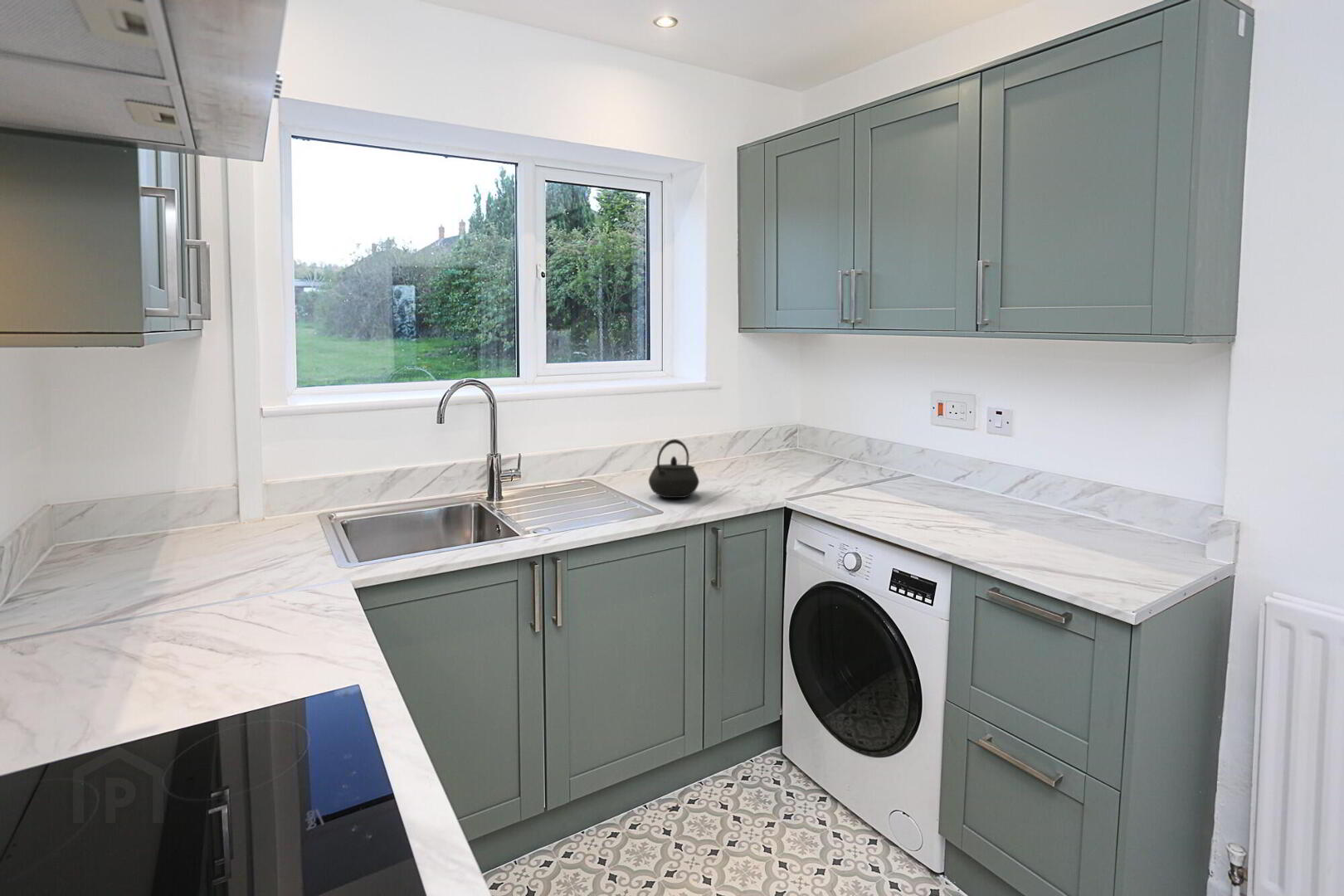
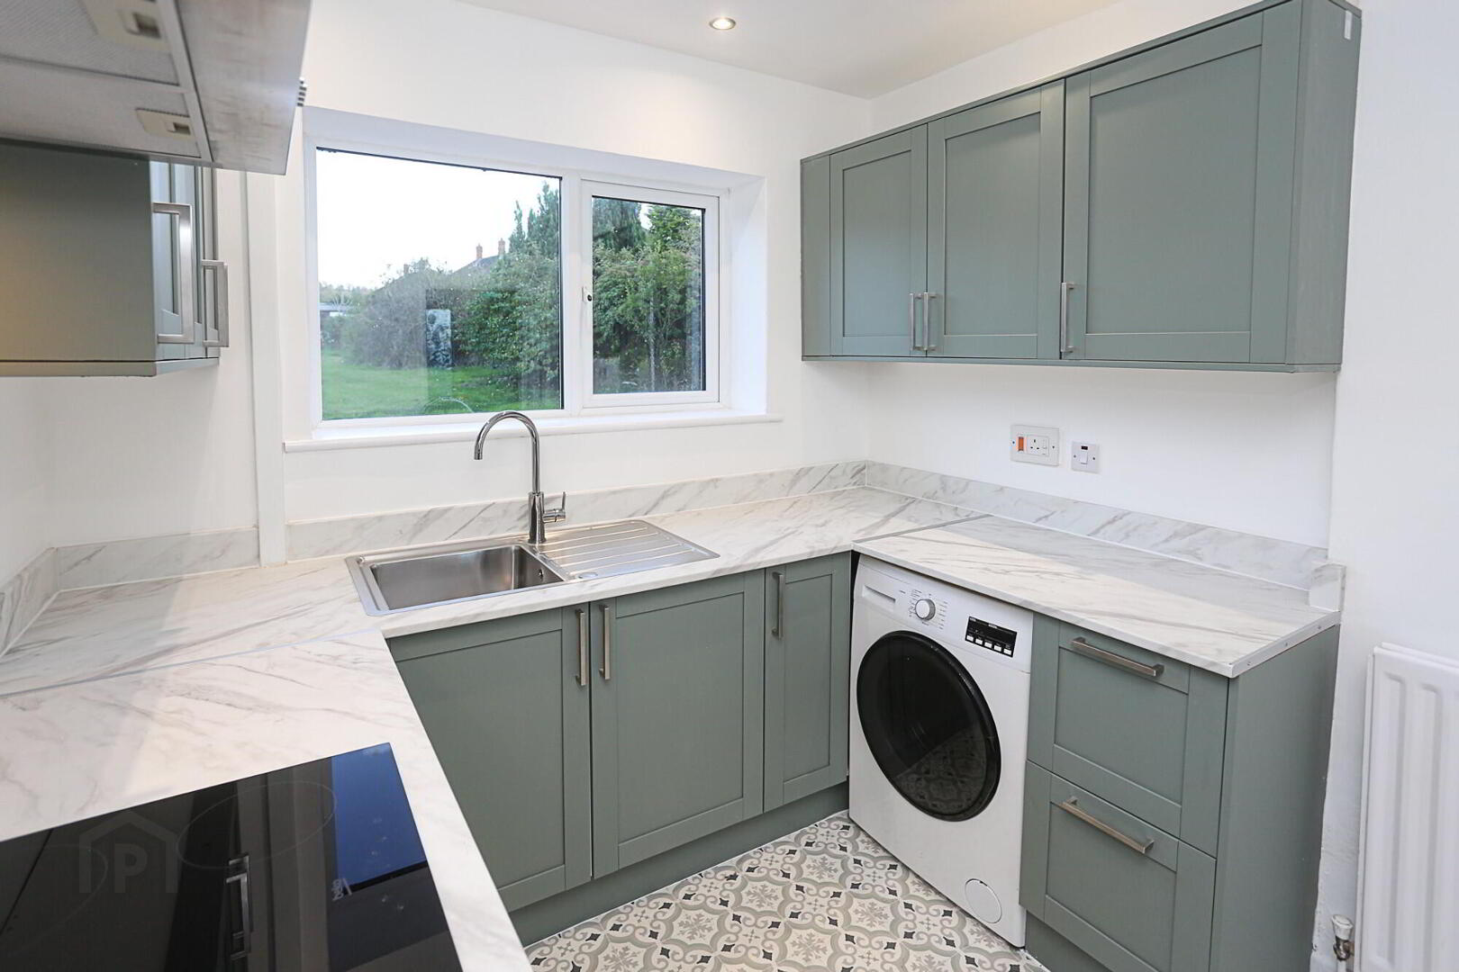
- kettle (675, 467)
